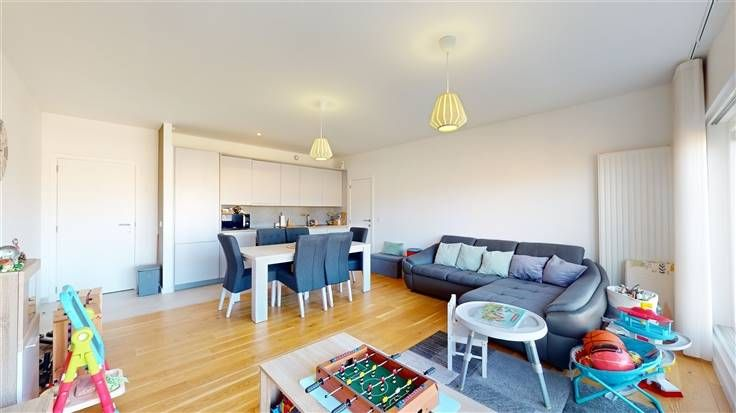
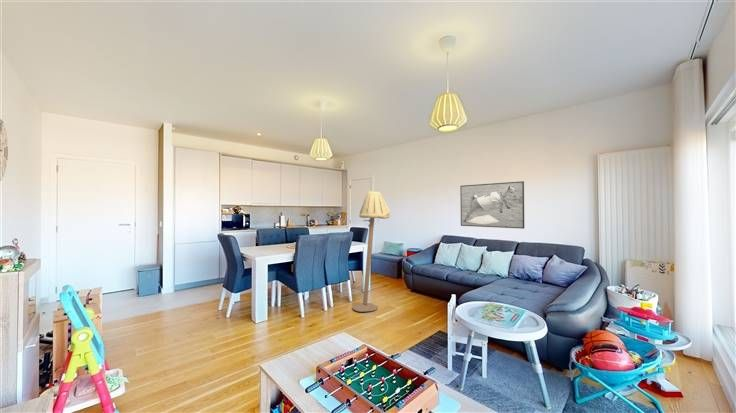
+ floor lamp (371, 249)
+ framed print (489, 205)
